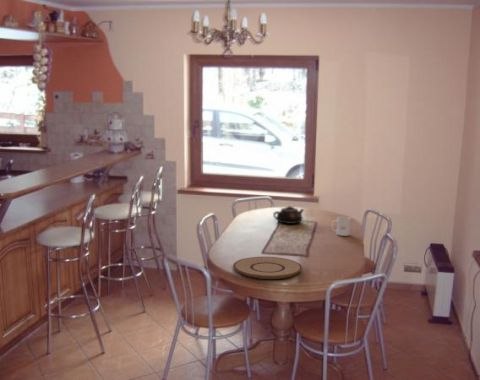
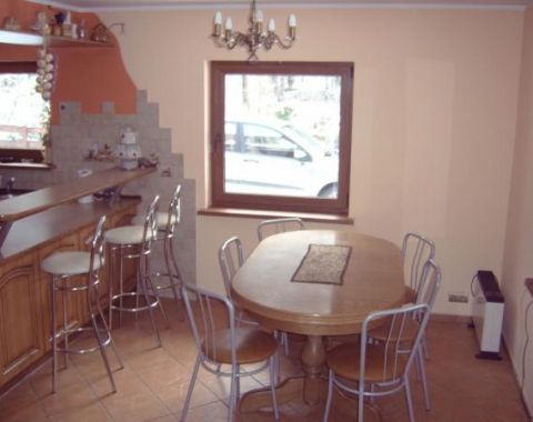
- teapot (288, 214)
- plate (267, 267)
- mug (340, 226)
